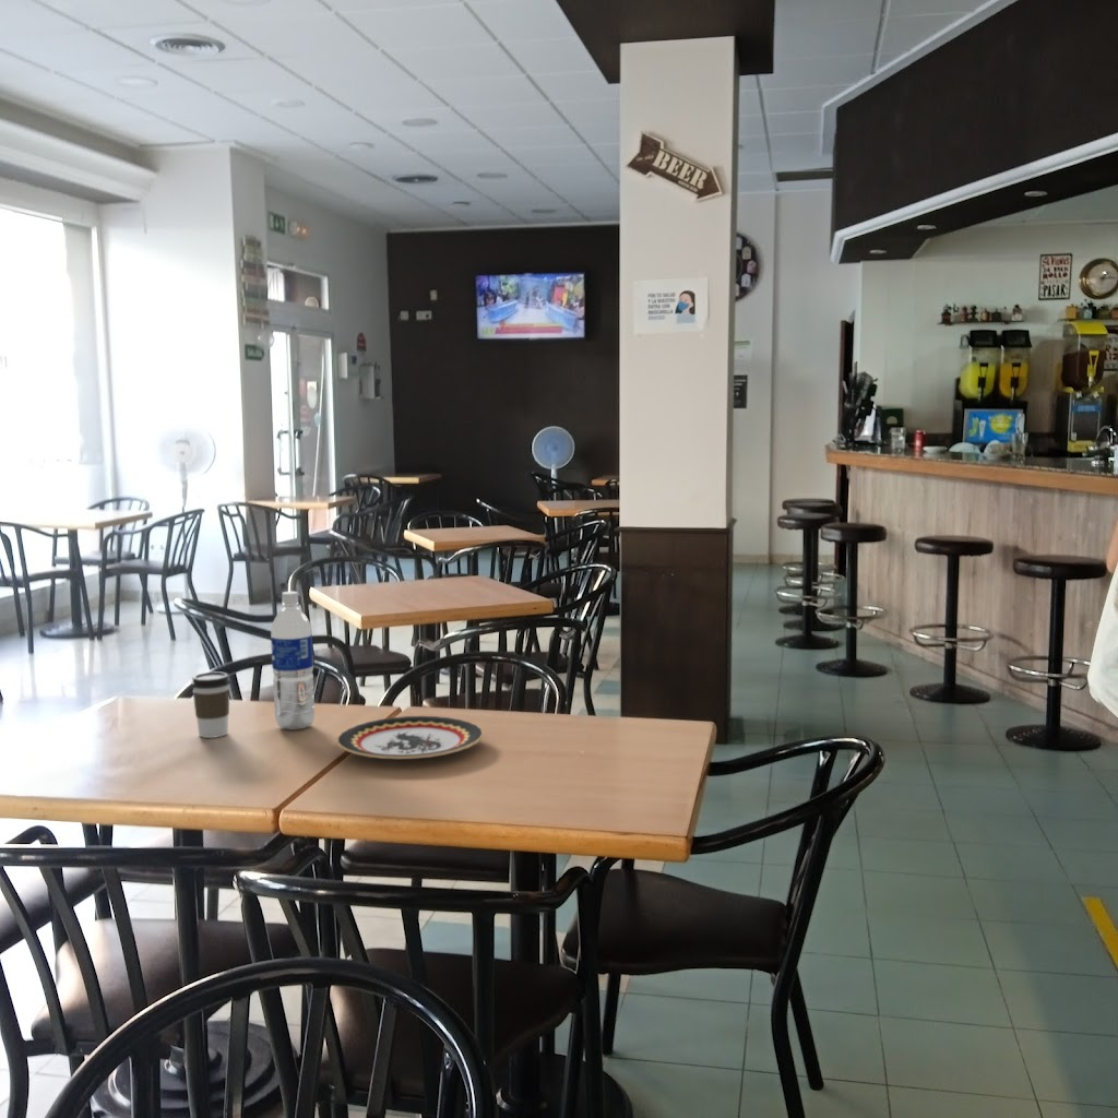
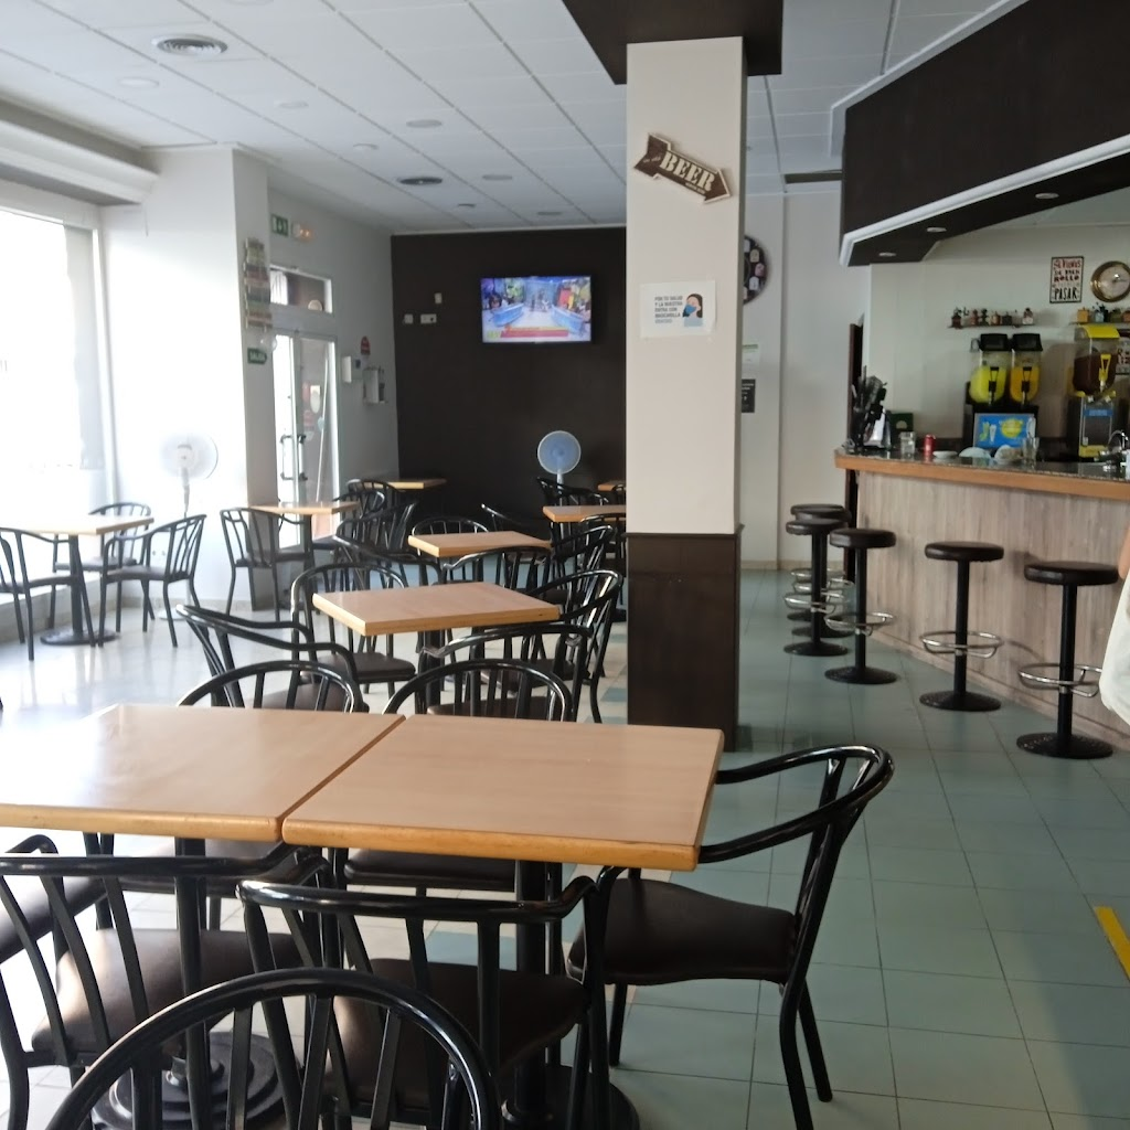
- plate (411, 740)
- coffee cup (212, 704)
- water bottle (292, 659)
